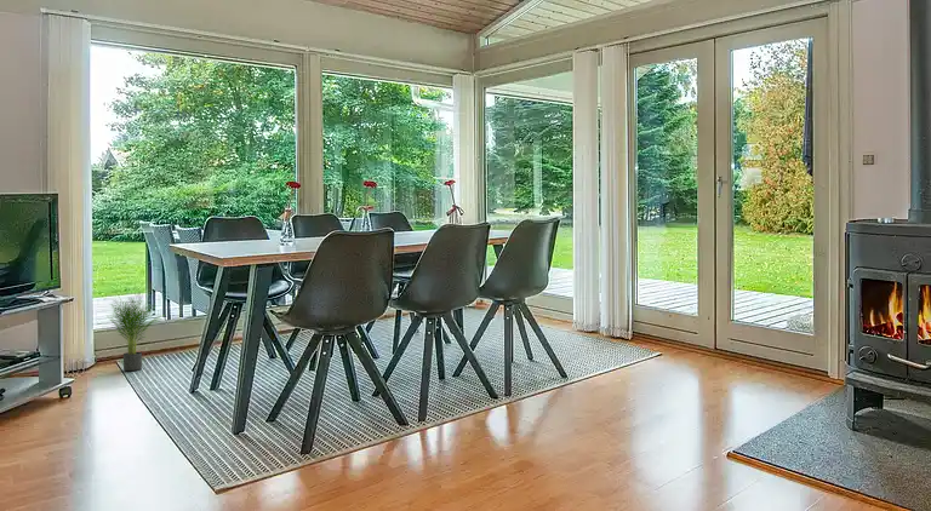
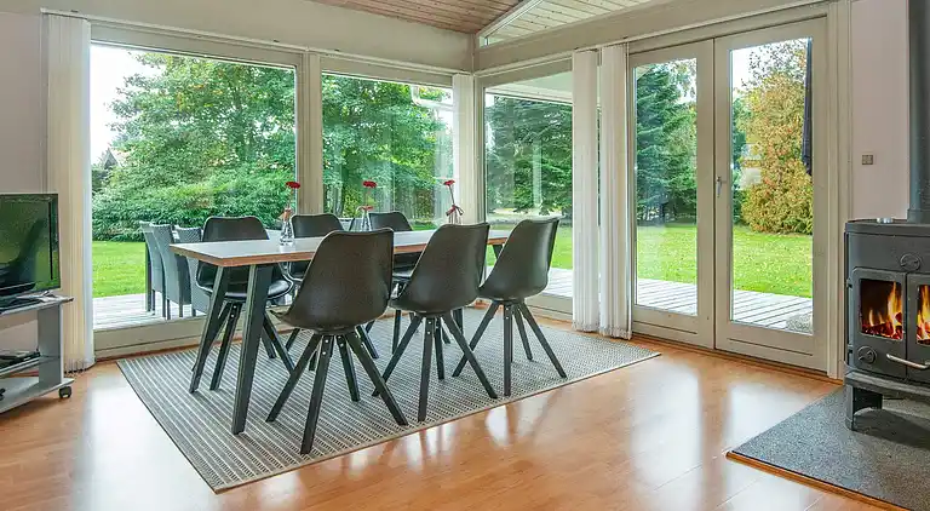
- potted plant (136, 328)
